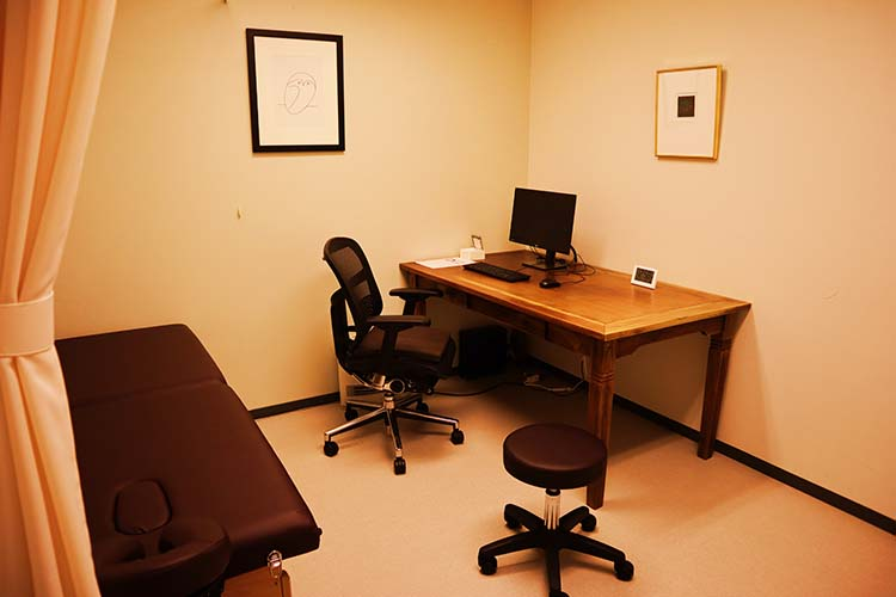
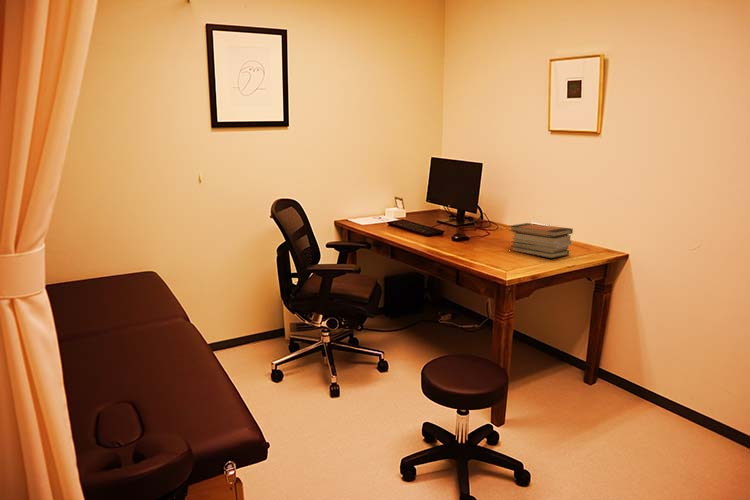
+ book stack (540, 240)
